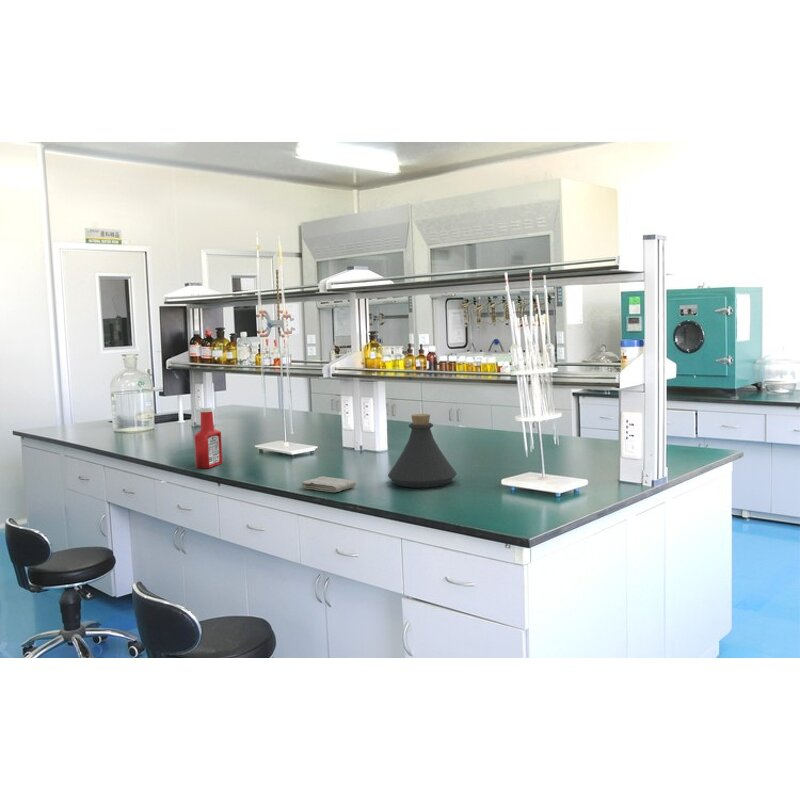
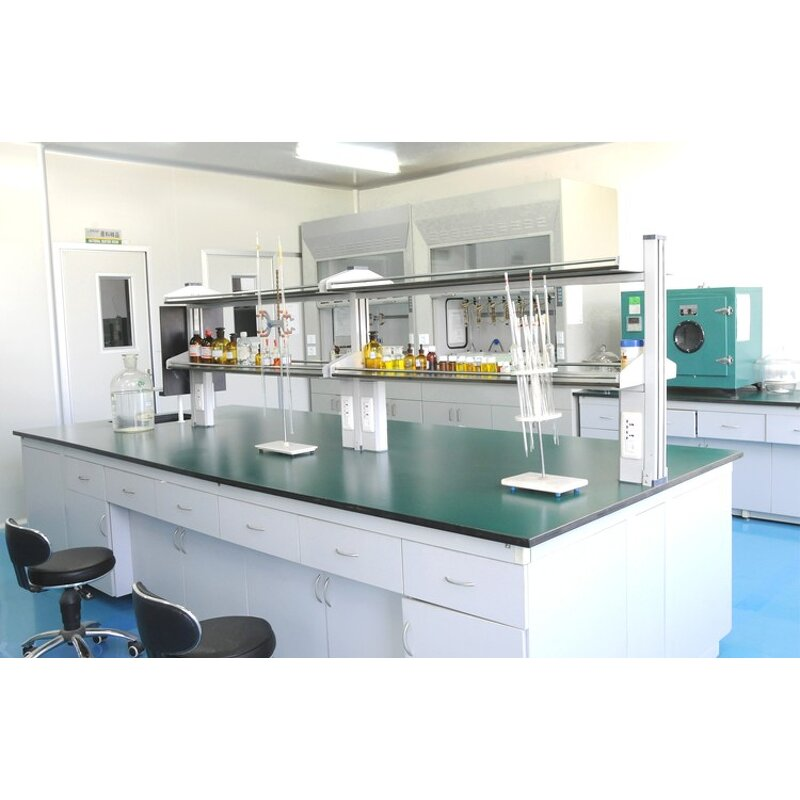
- bottle (421, 448)
- washcloth (328, 483)
- soap bottle (207, 436)
